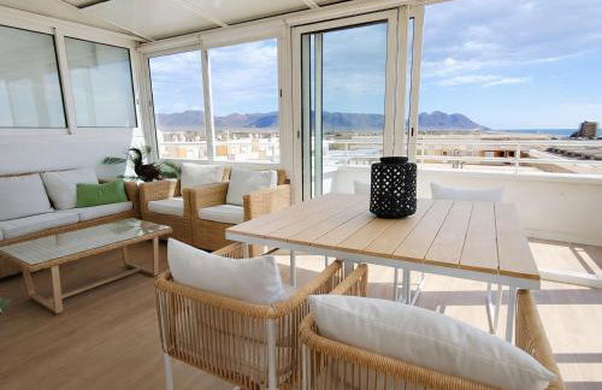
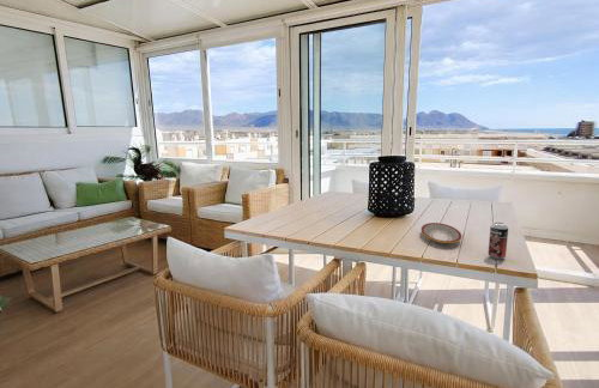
+ plate (440, 234)
+ beverage can (497, 241)
